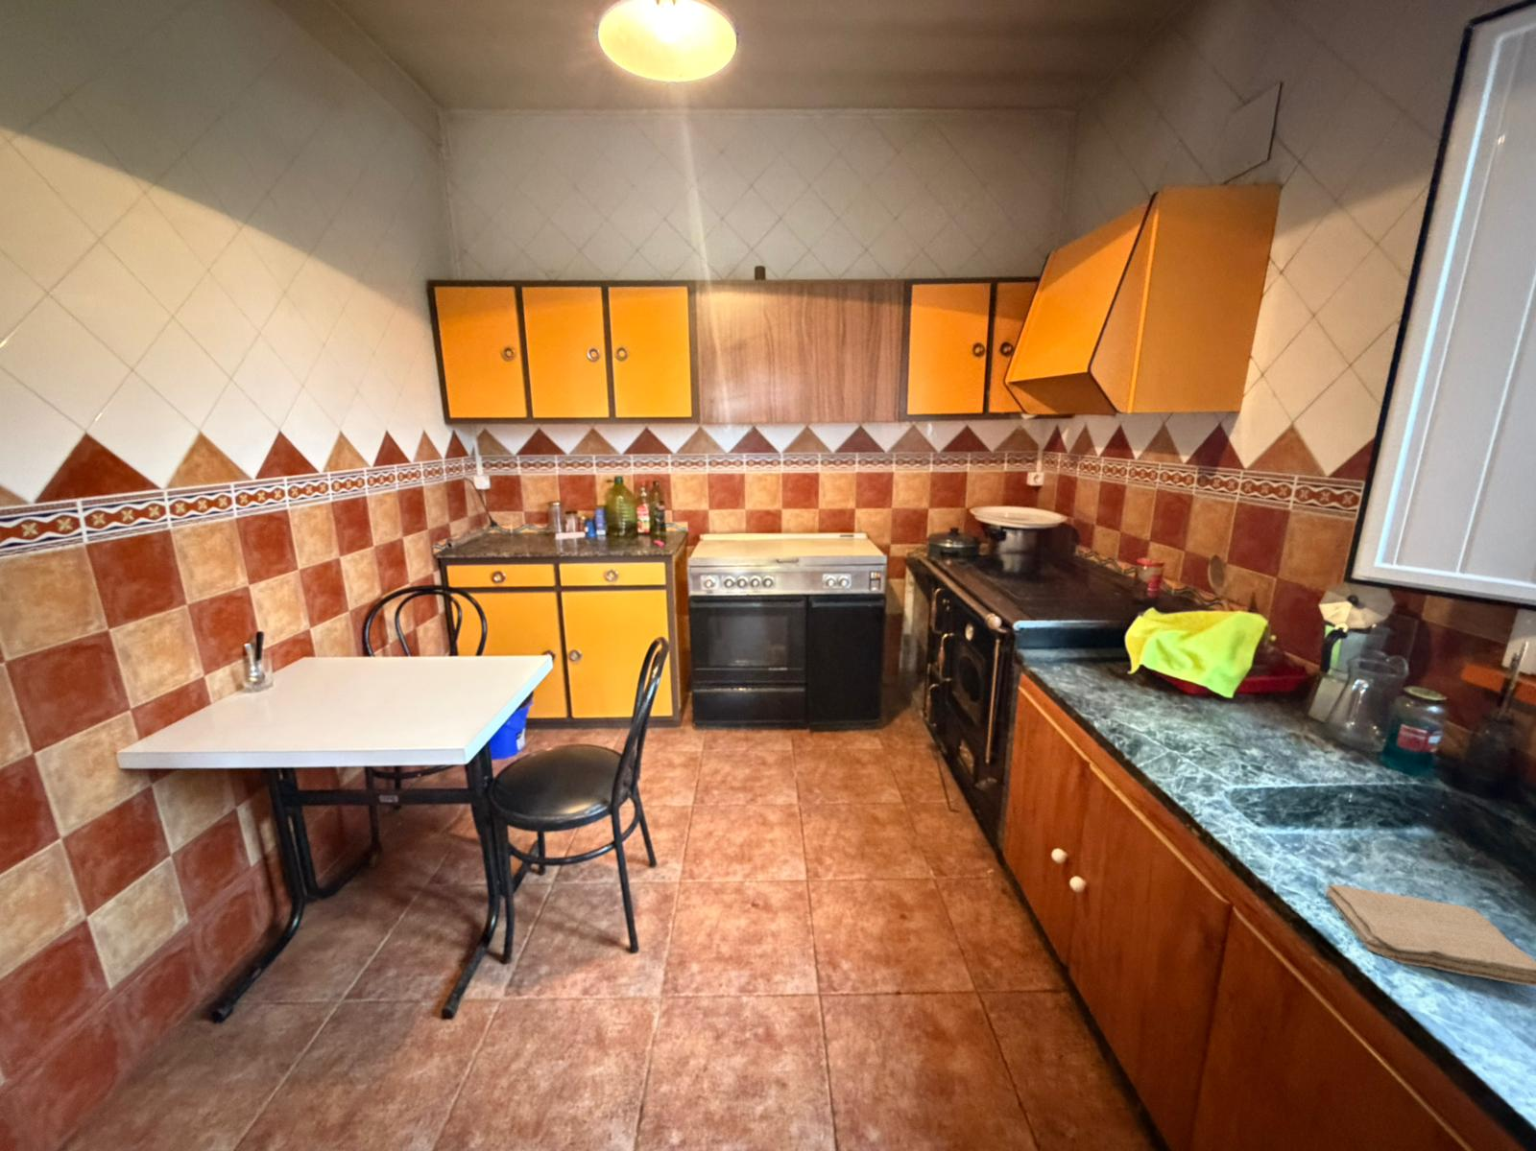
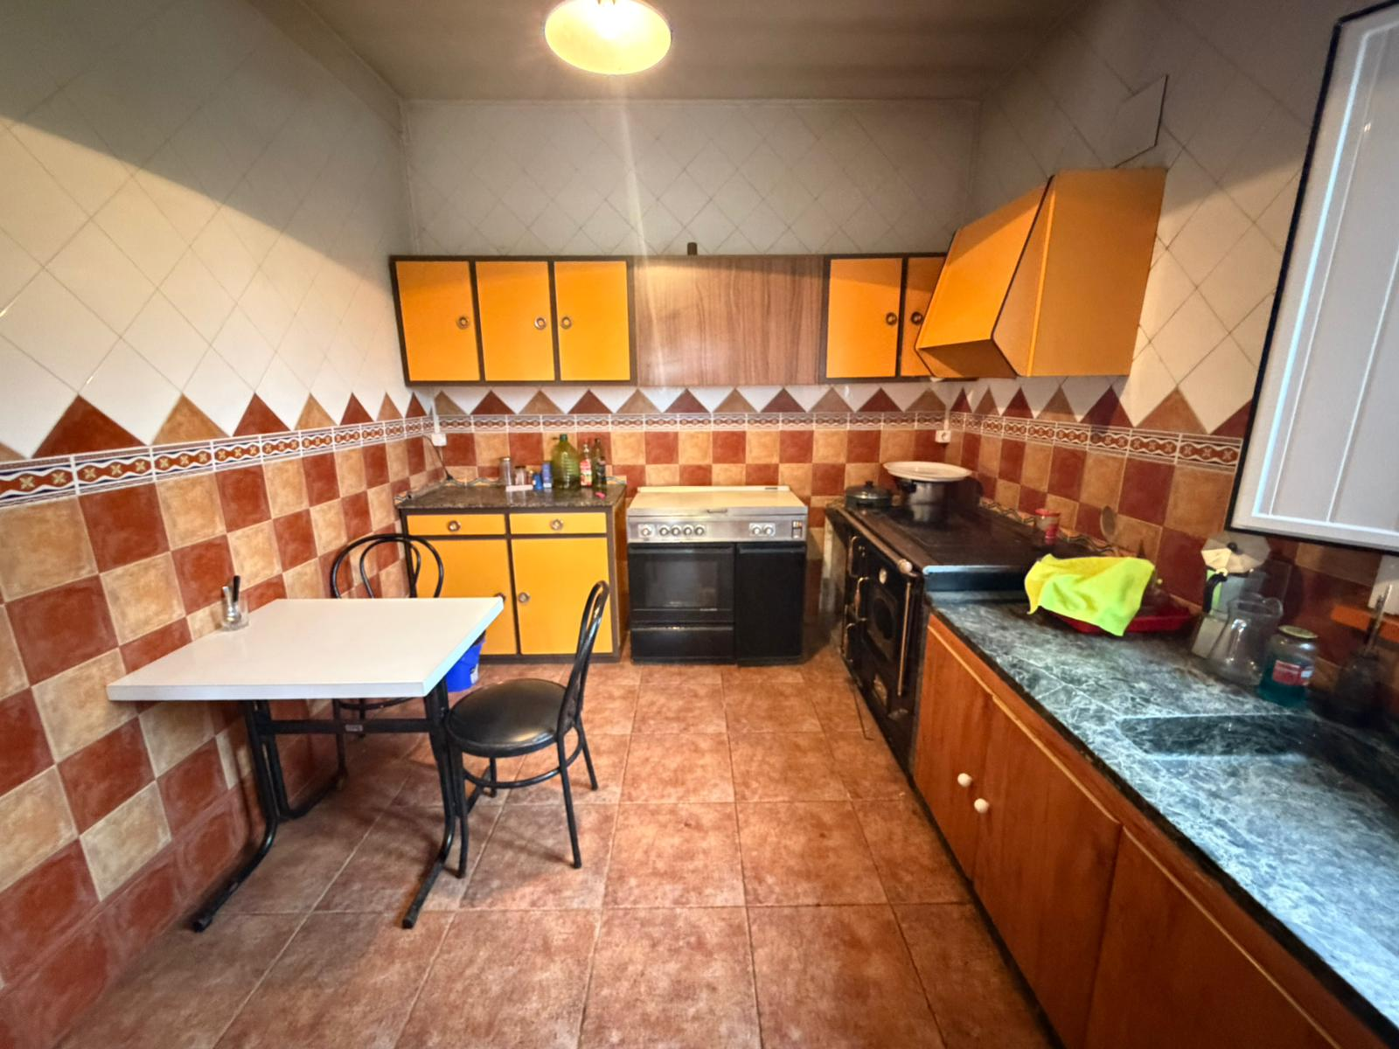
- washcloth (1426, 930)
